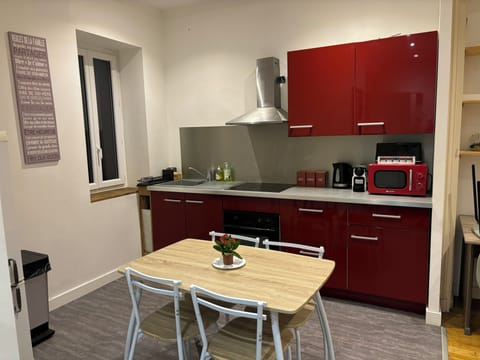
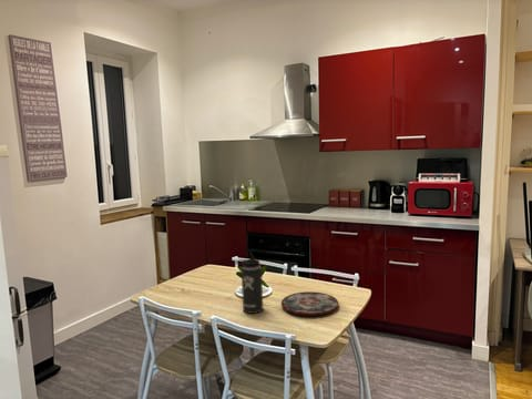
+ plate (309, 303)
+ thermos bottle (249, 280)
